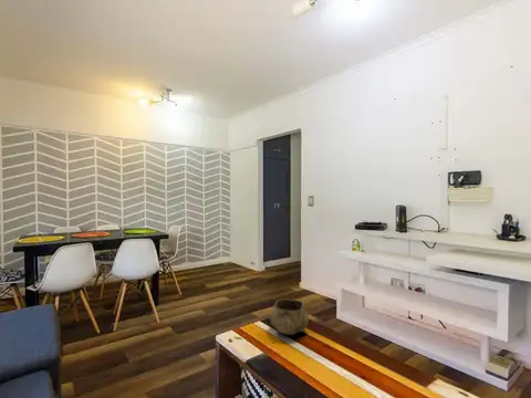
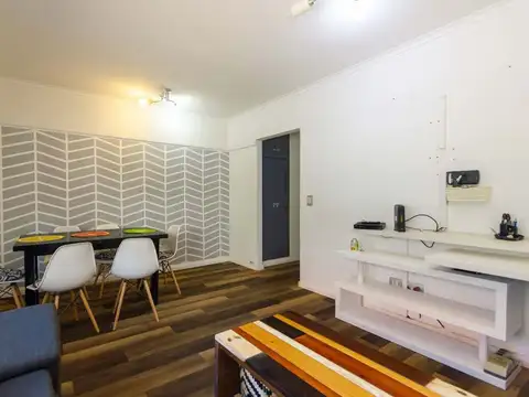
- decorative bowl (289, 317)
